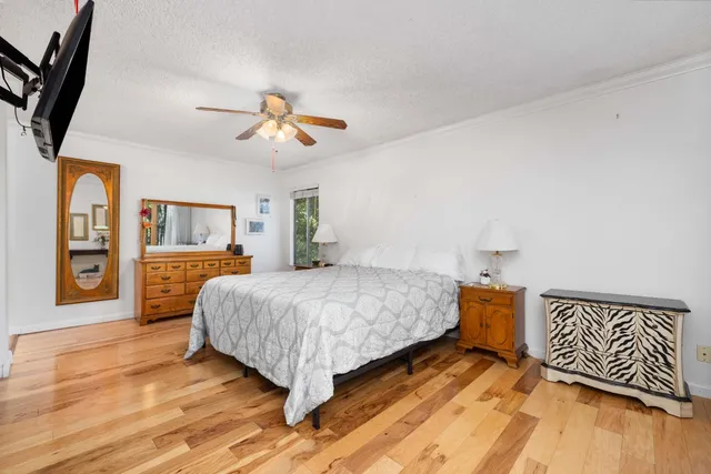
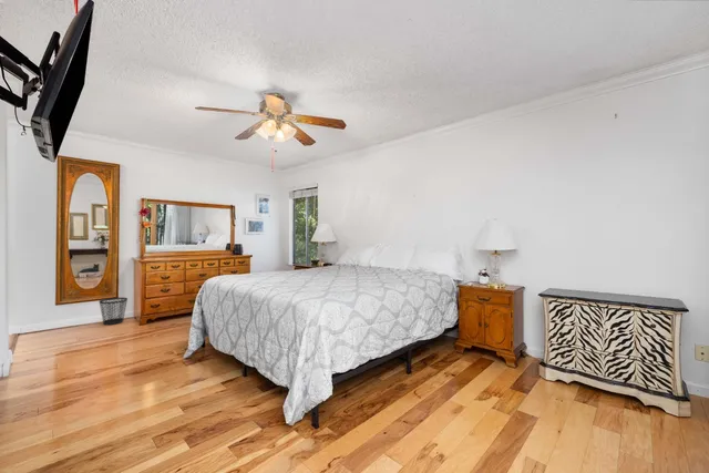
+ wastebasket (113, 310)
